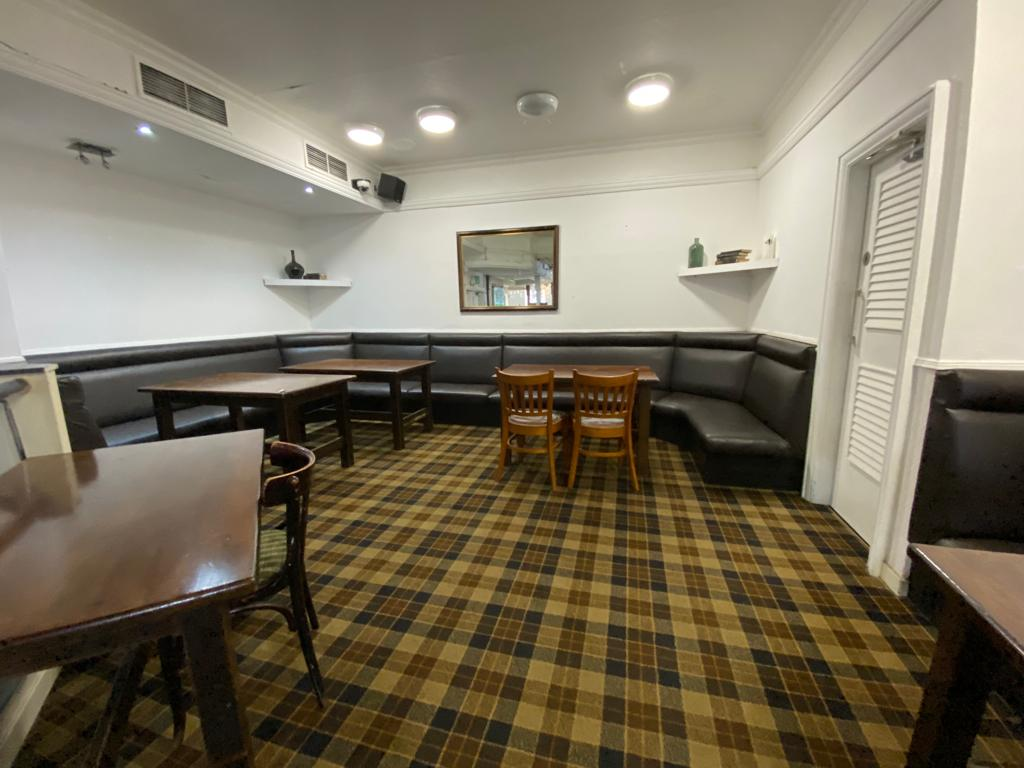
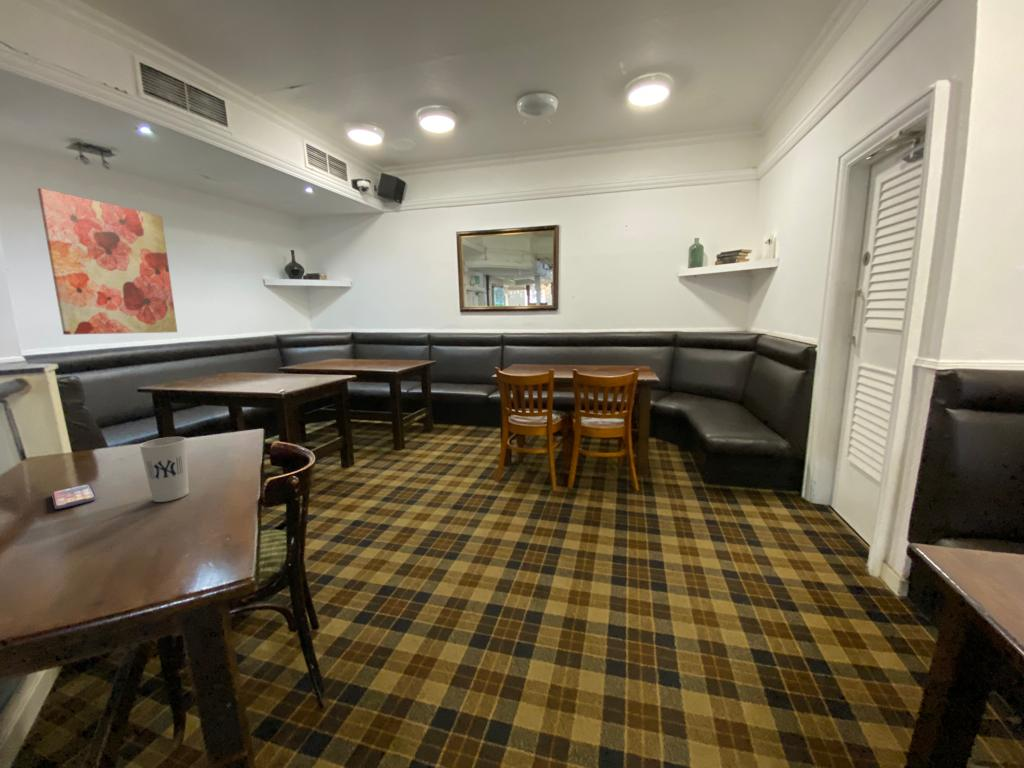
+ cup (167, 469)
+ smartphone (73, 495)
+ wall art (117, 270)
